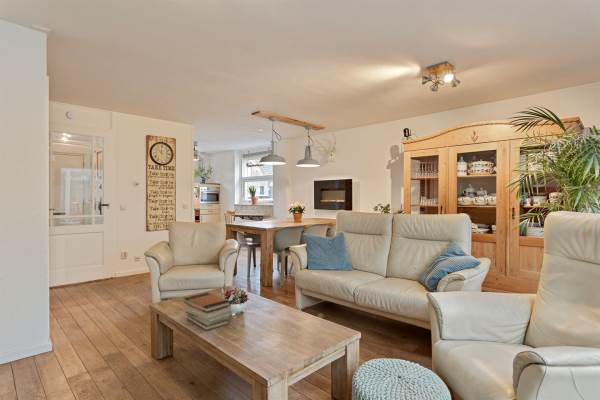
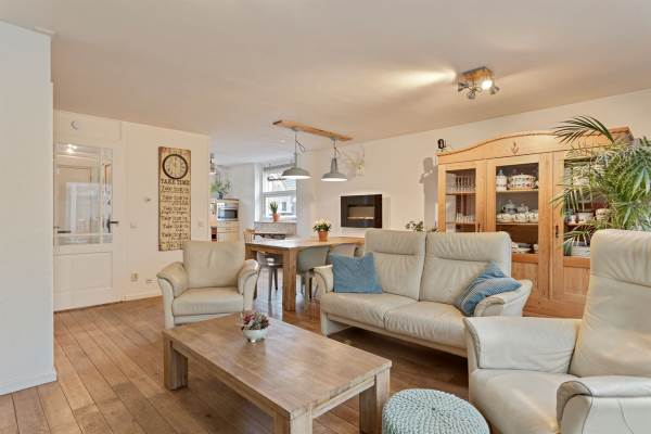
- book stack (207, 310)
